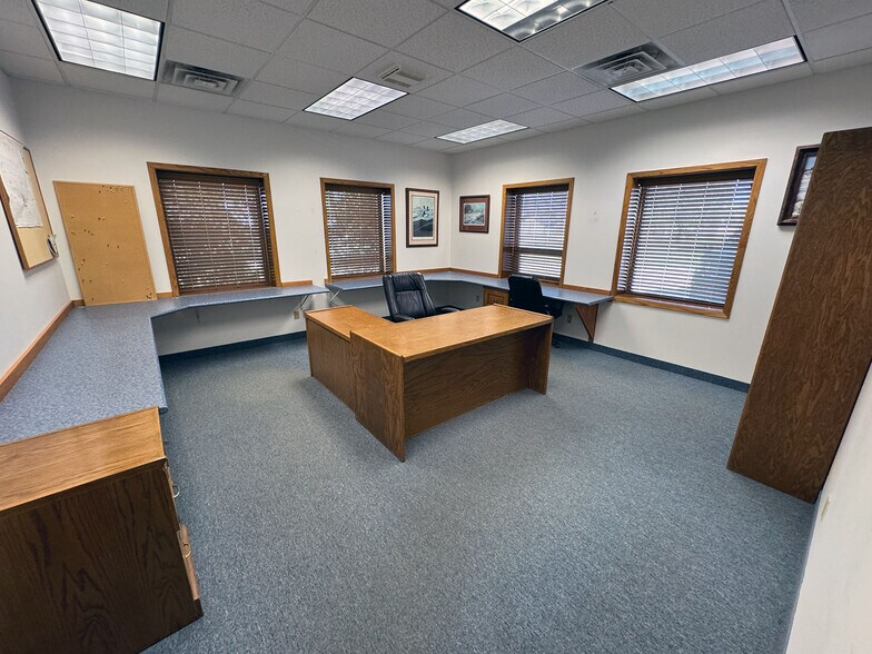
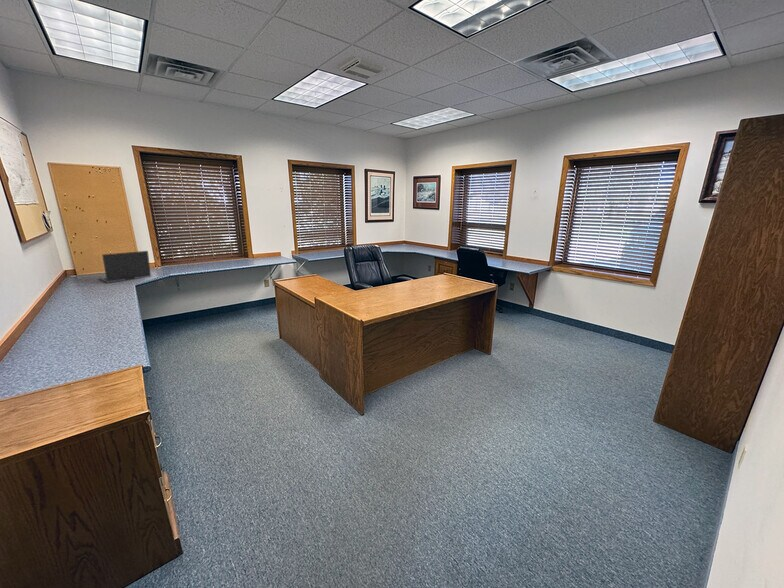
+ laptop (123, 264)
